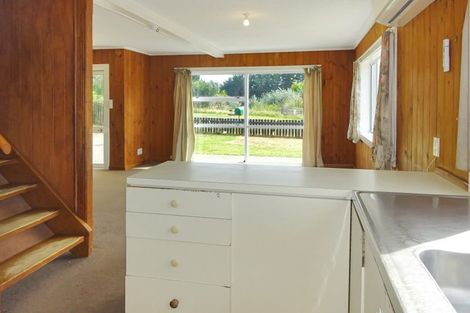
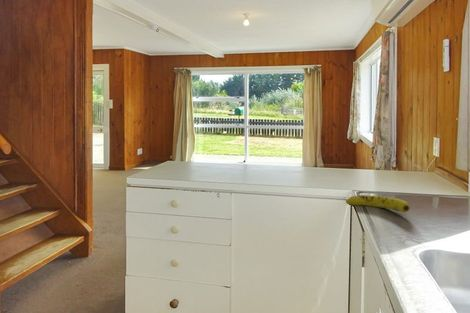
+ fruit (377, 204)
